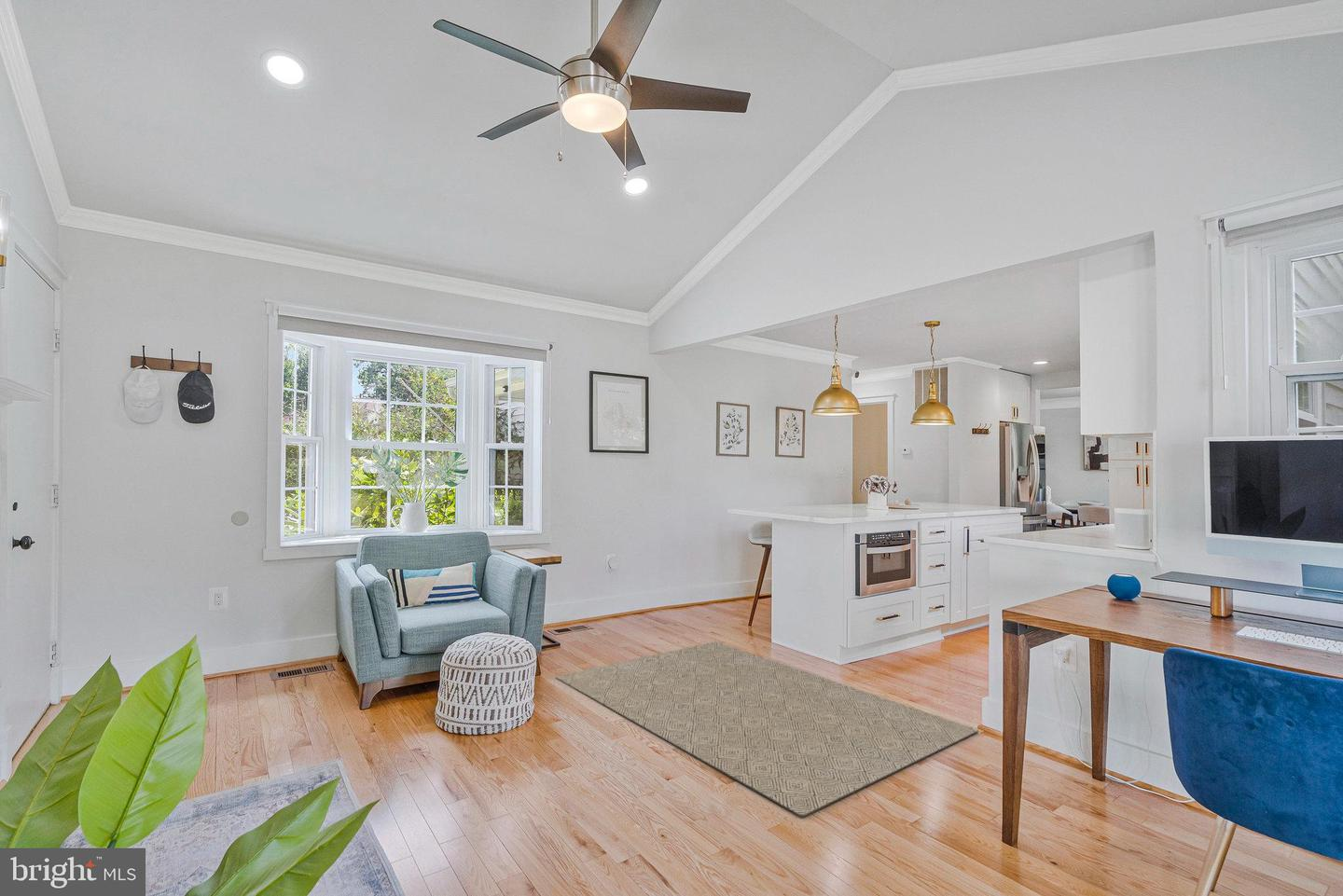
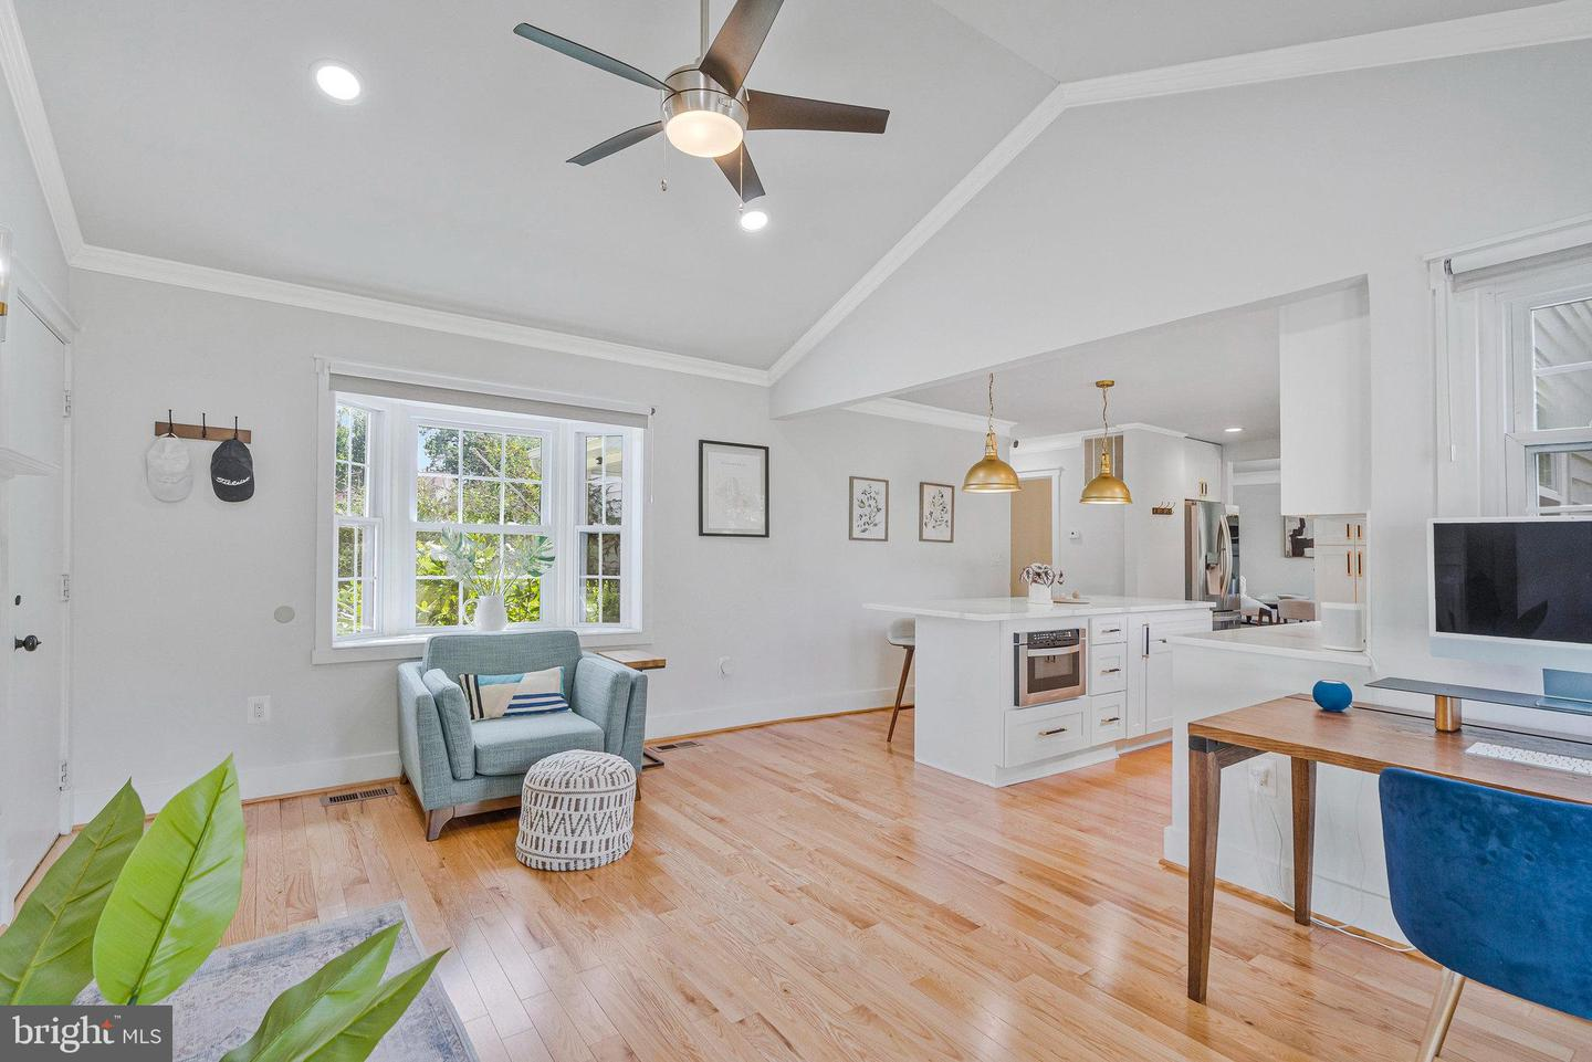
- rug (744, 701)
